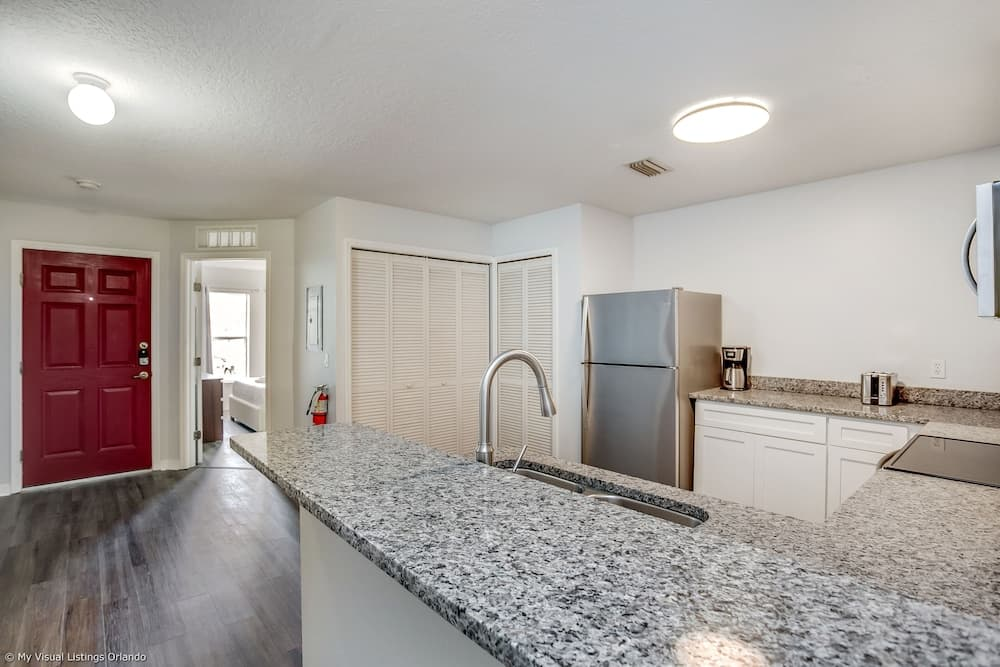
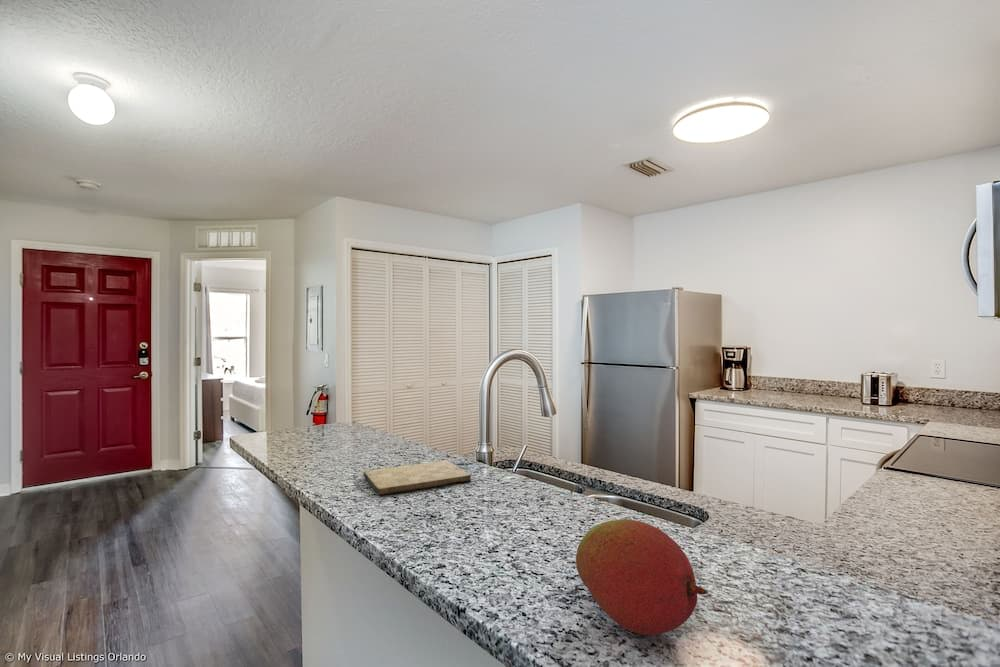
+ fruit (635, 574)
+ cutting board (416, 475)
